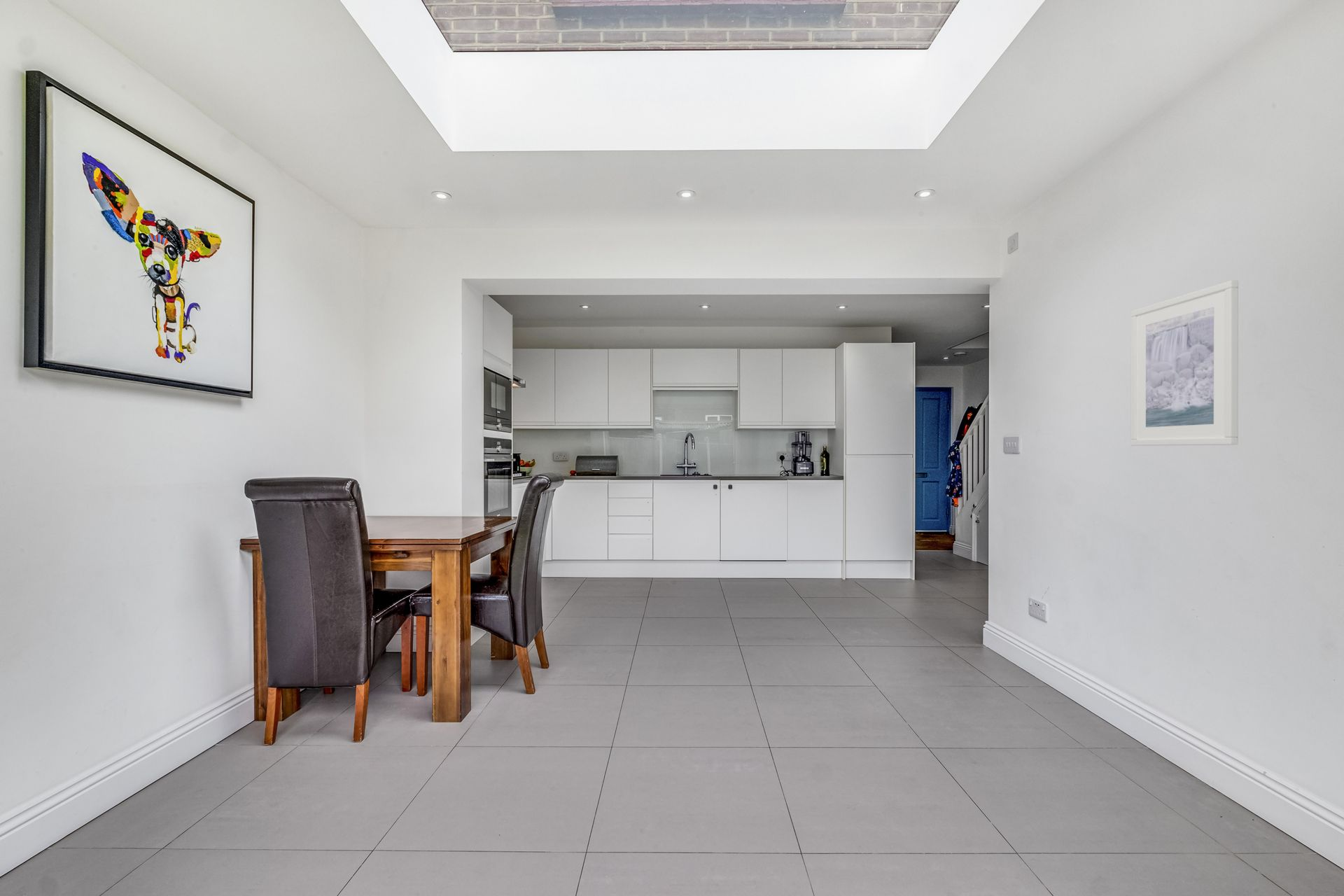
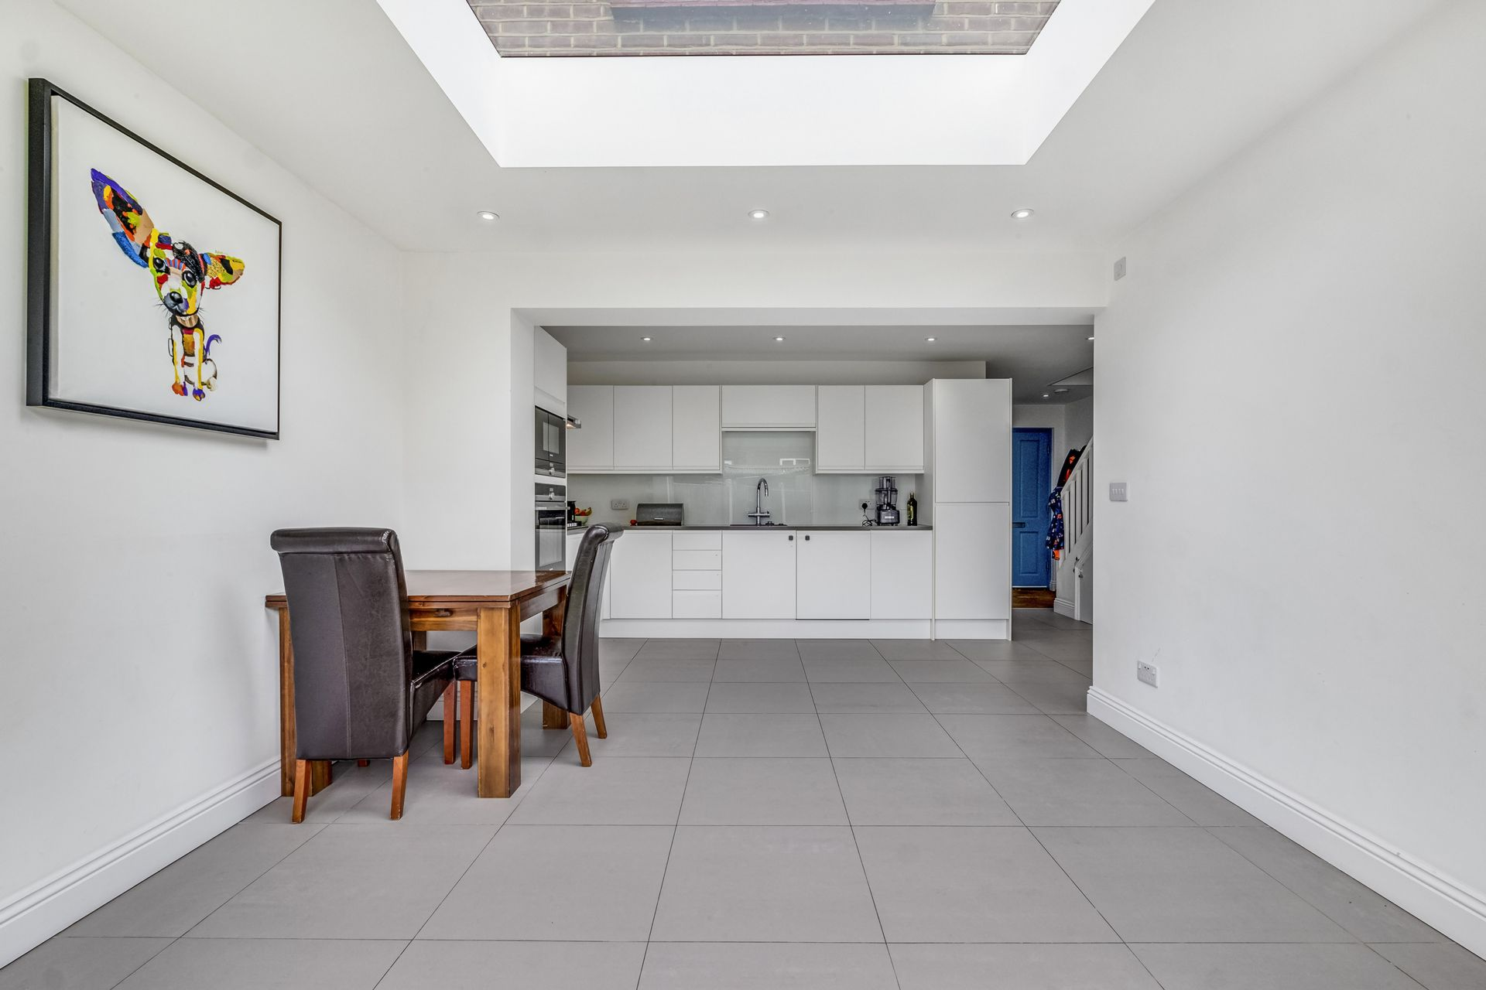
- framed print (1179, 371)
